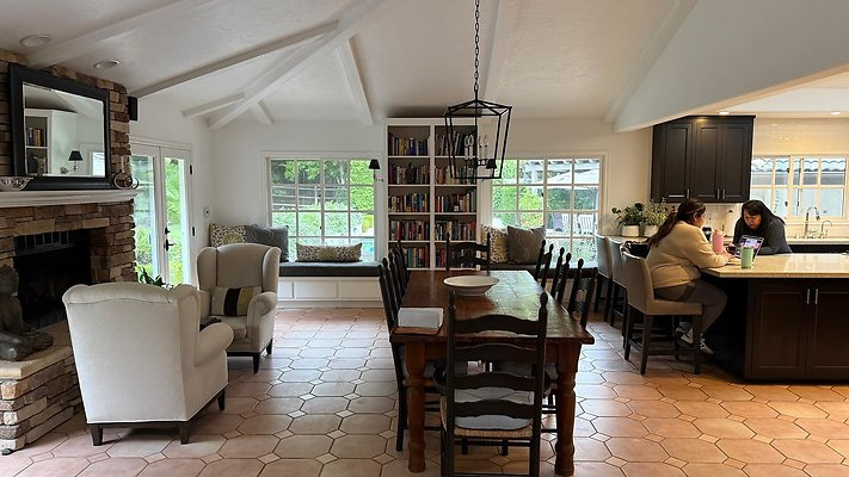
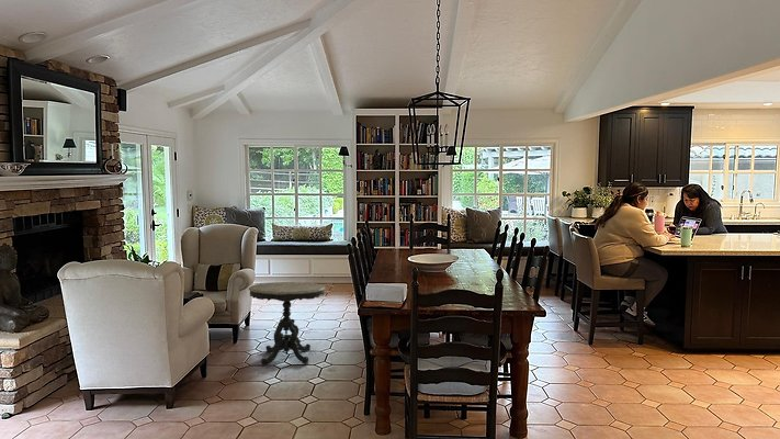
+ side table (287, 322)
